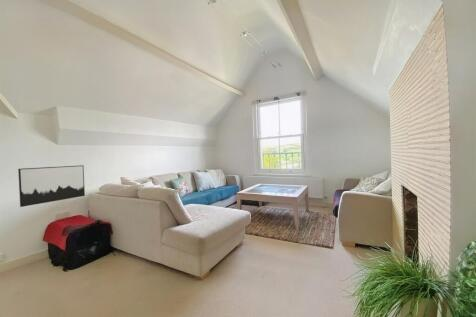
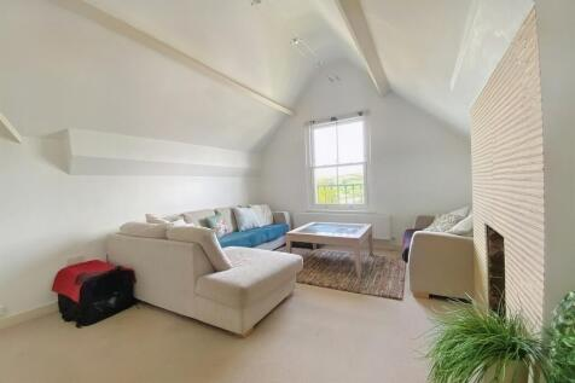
- wall art (55, 183)
